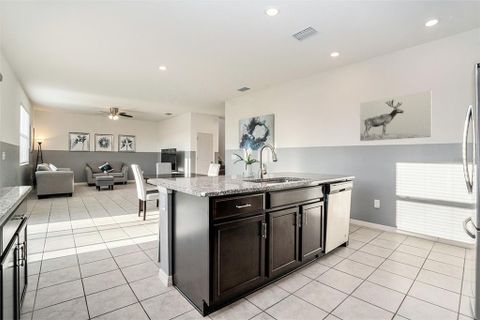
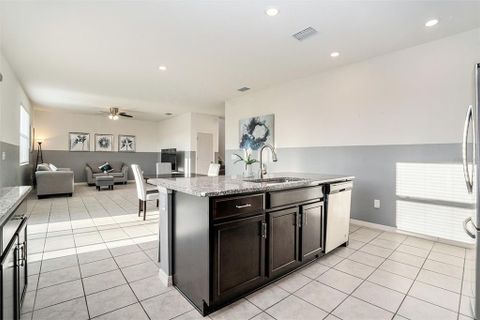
- wall art (392, 118)
